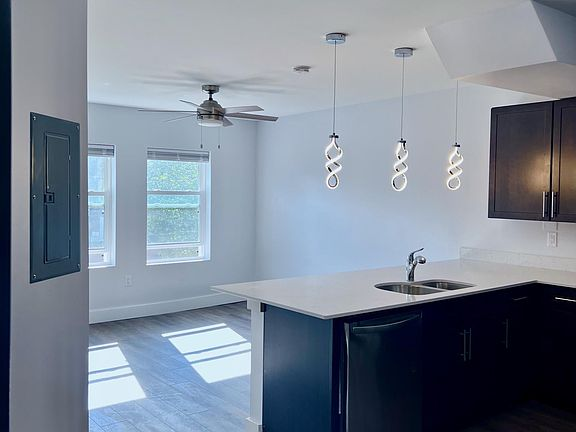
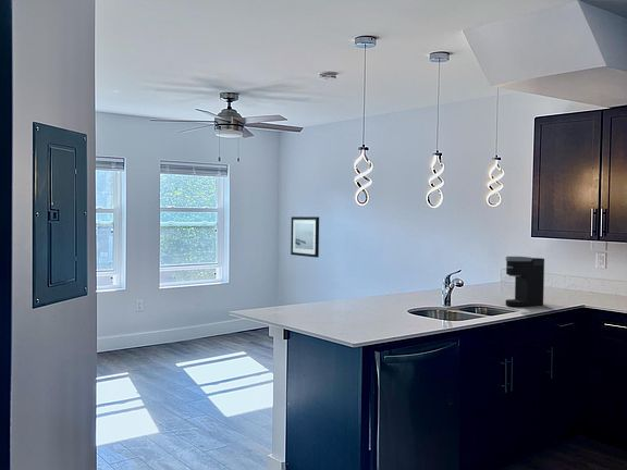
+ wall art (304, 236)
+ coffee maker (524, 281)
